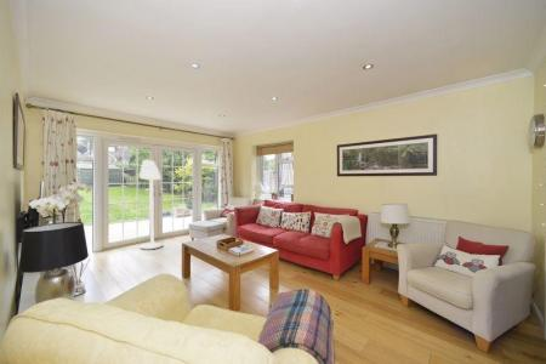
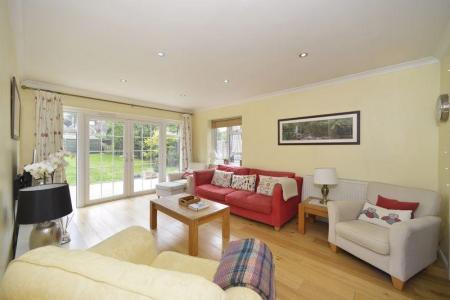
- floor lamp (150, 201)
